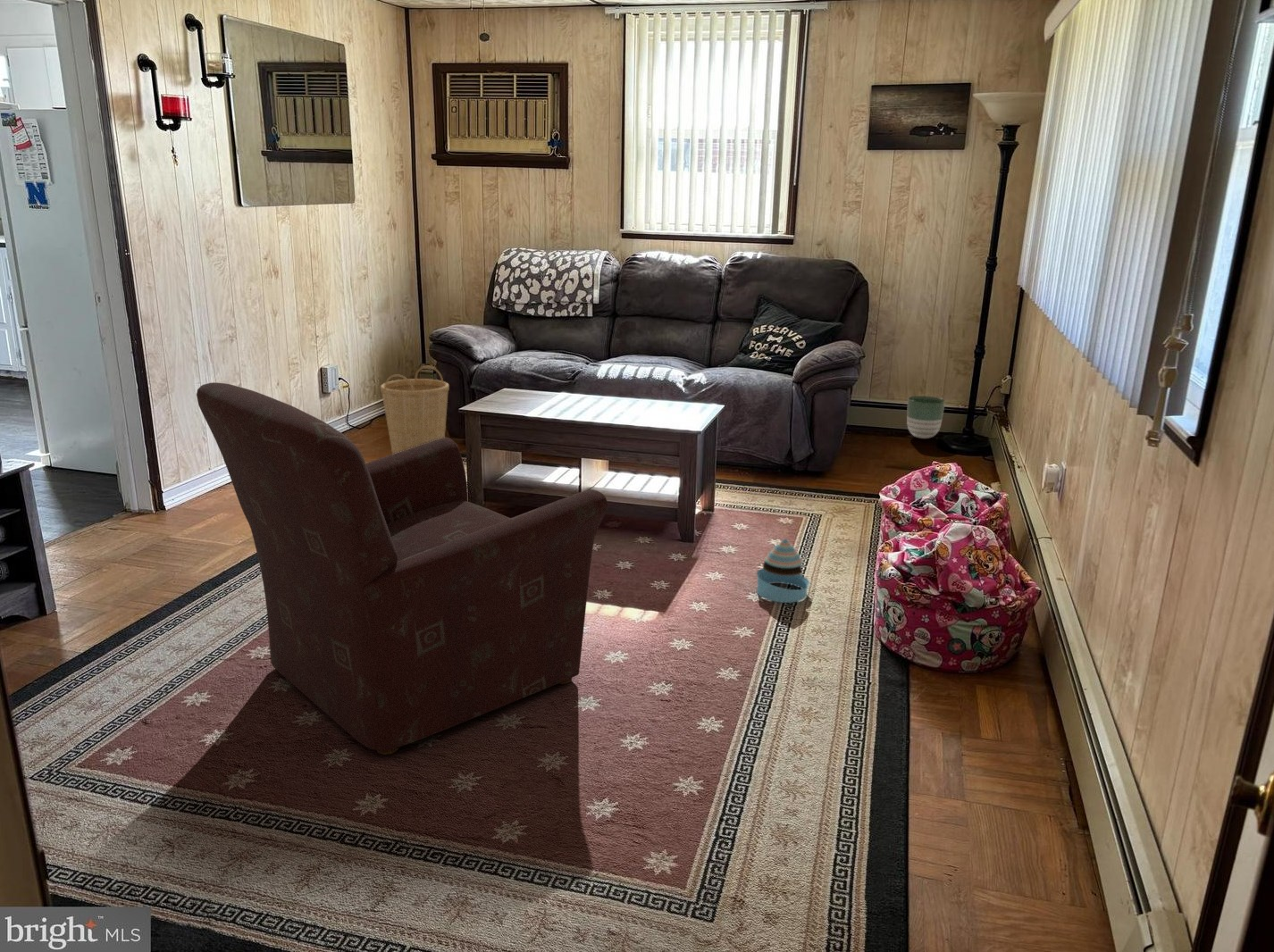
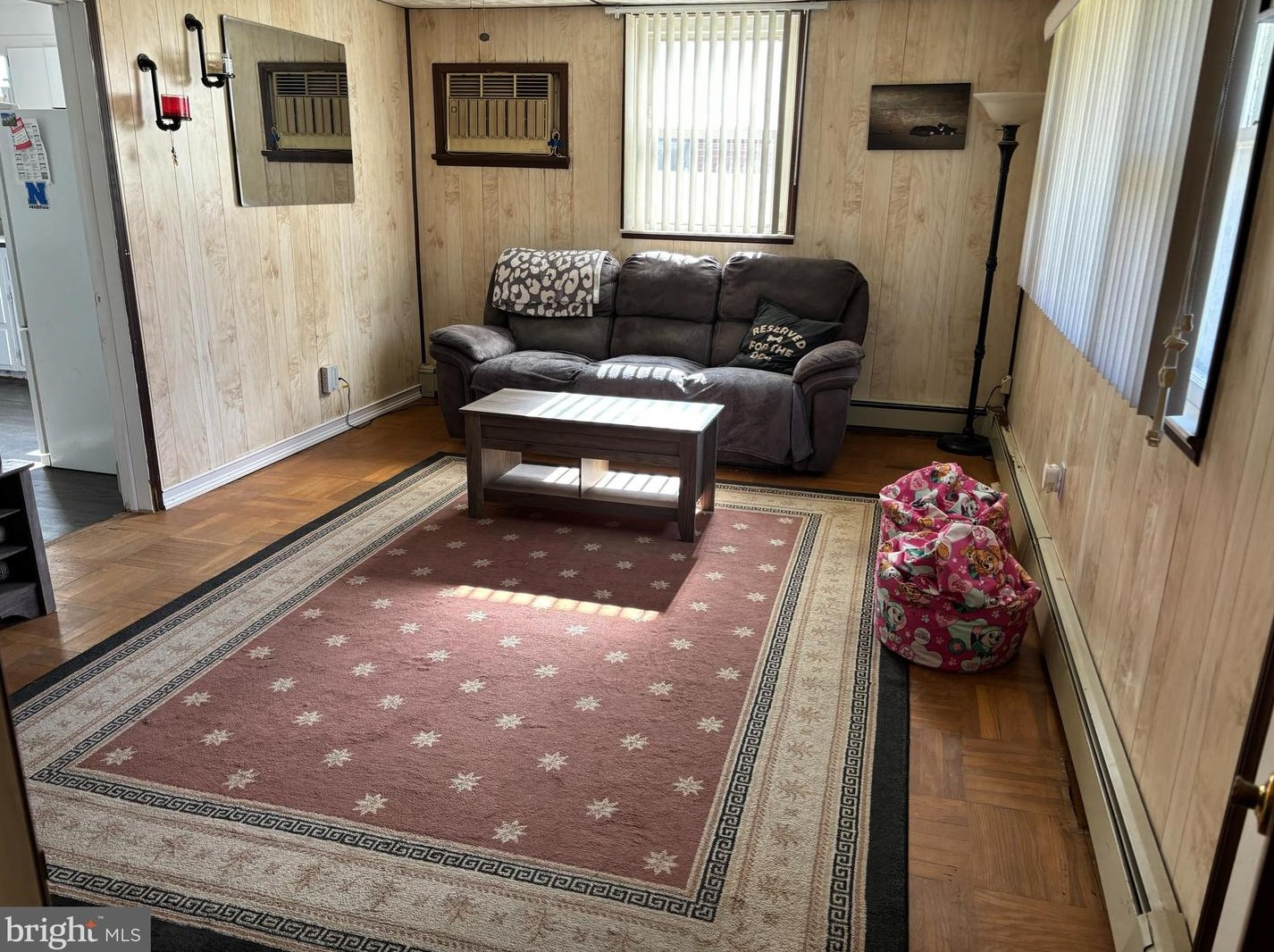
- stacking toy (784, 565)
- planter (924, 418)
- armchair (398, 536)
- basket (416, 415)
